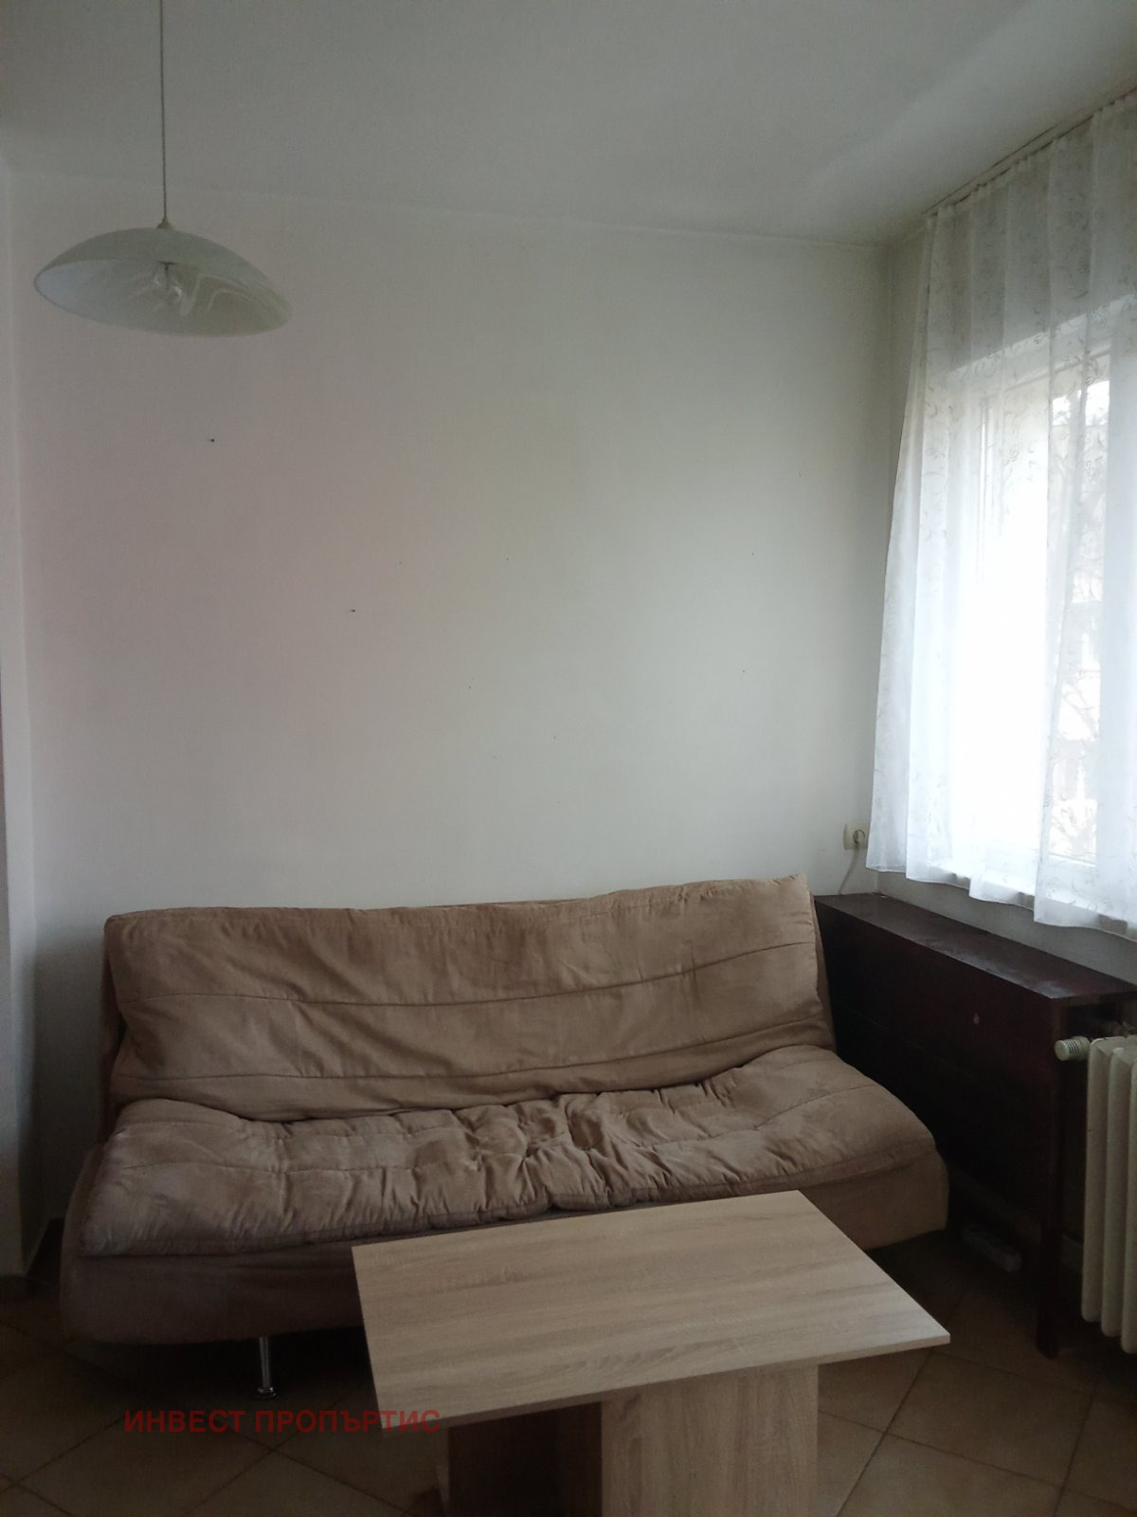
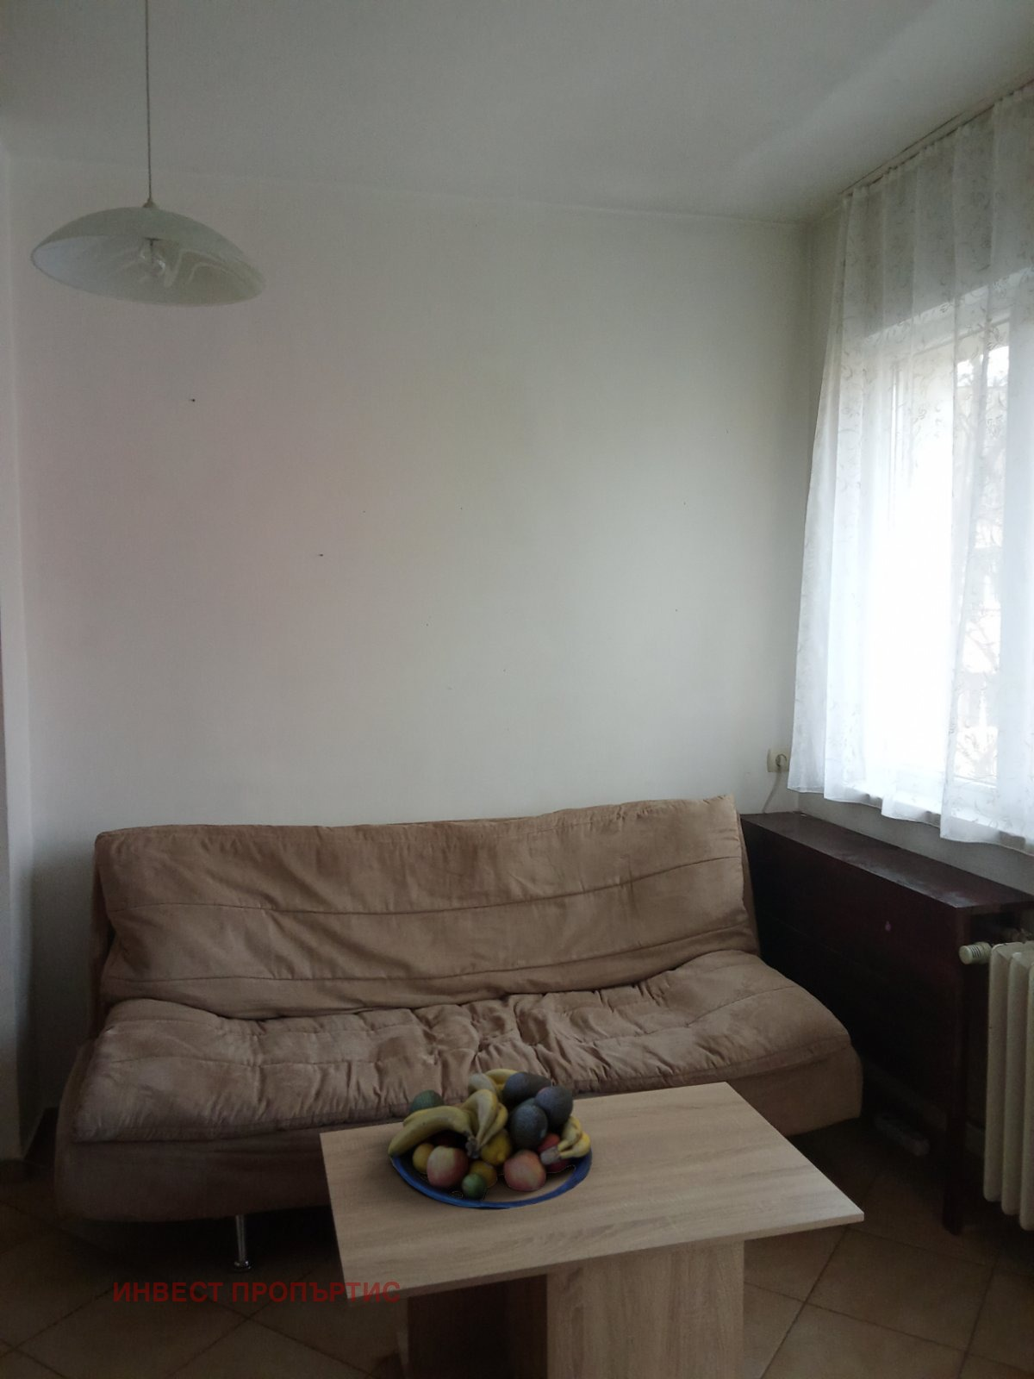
+ fruit bowl (492, 1119)
